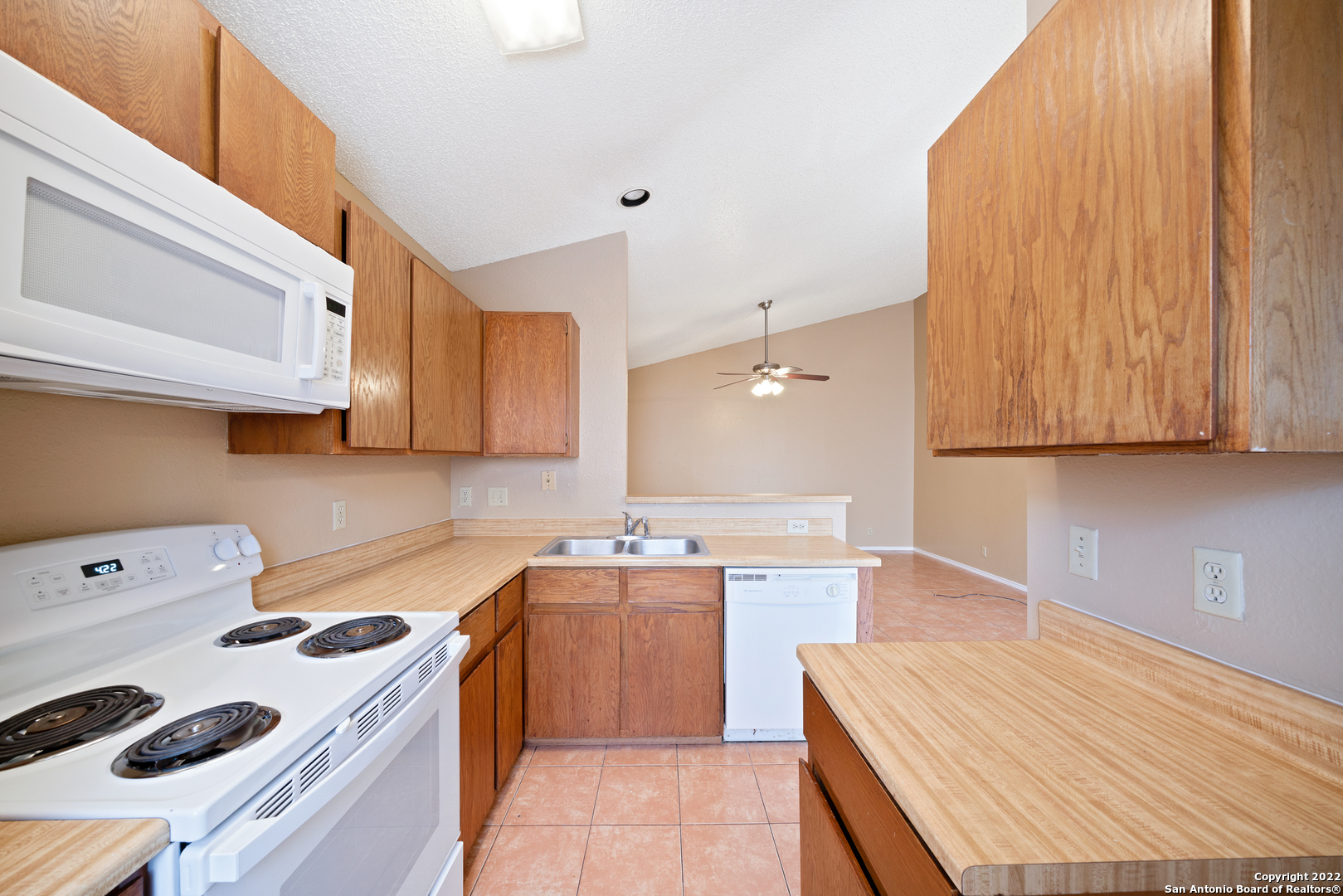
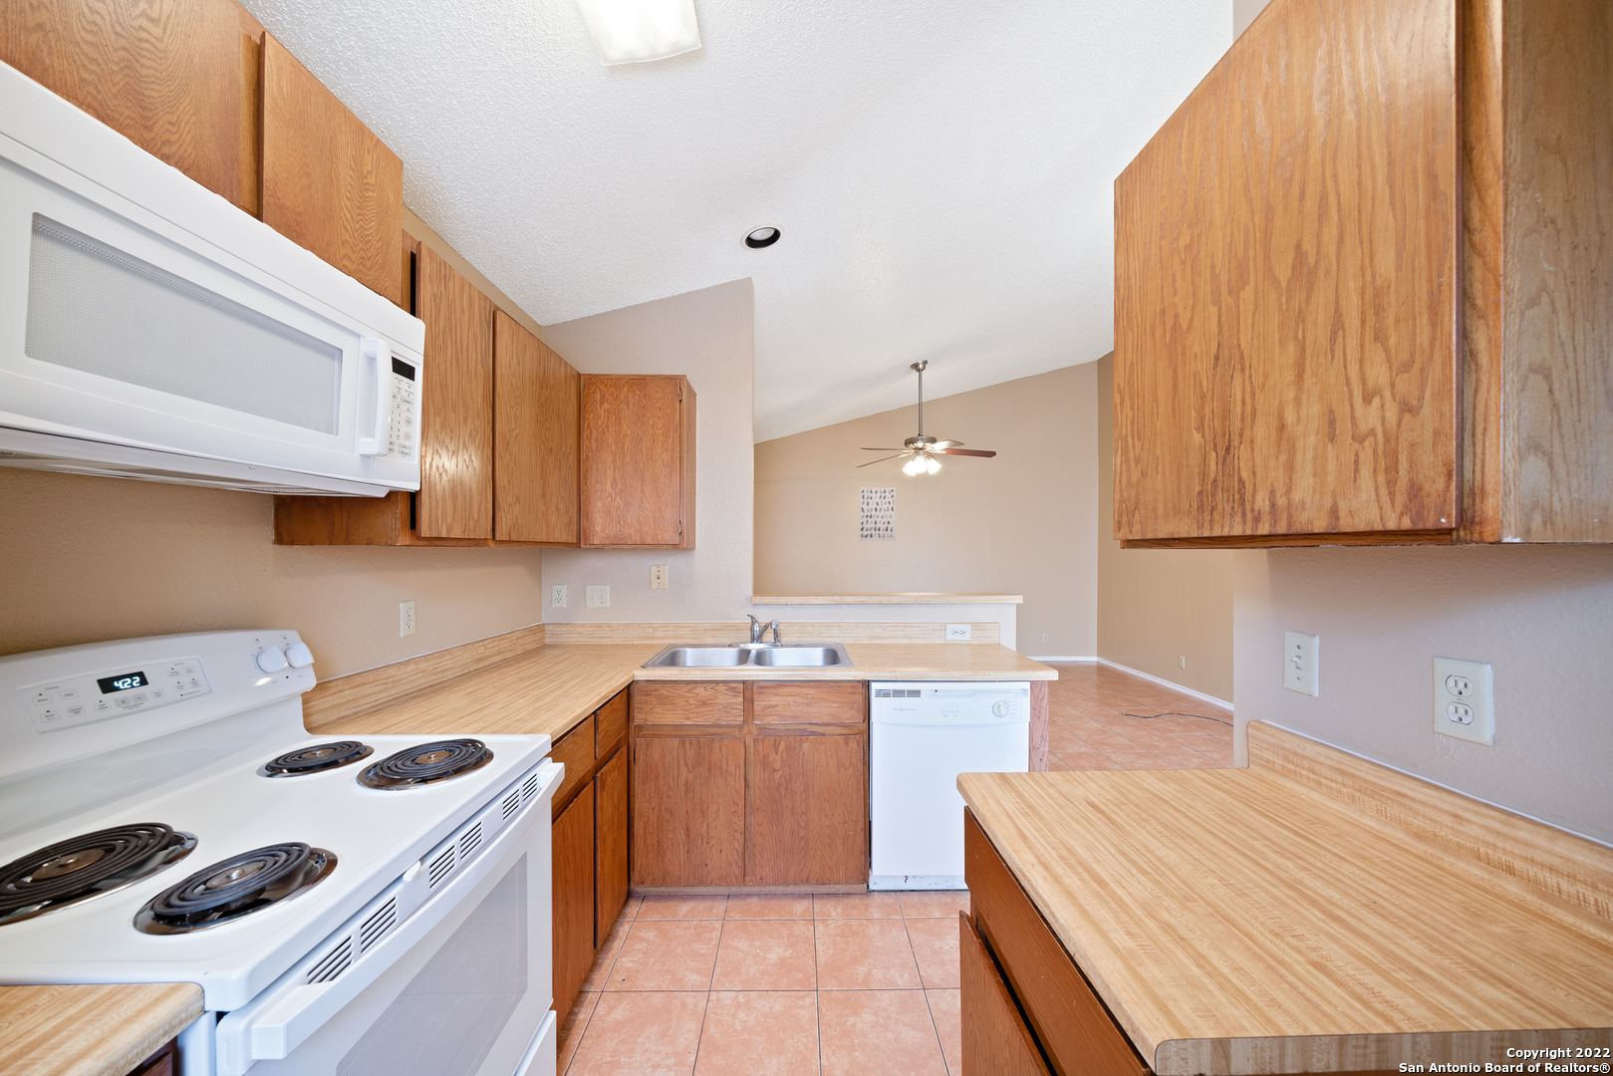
+ wall art (877, 514)
